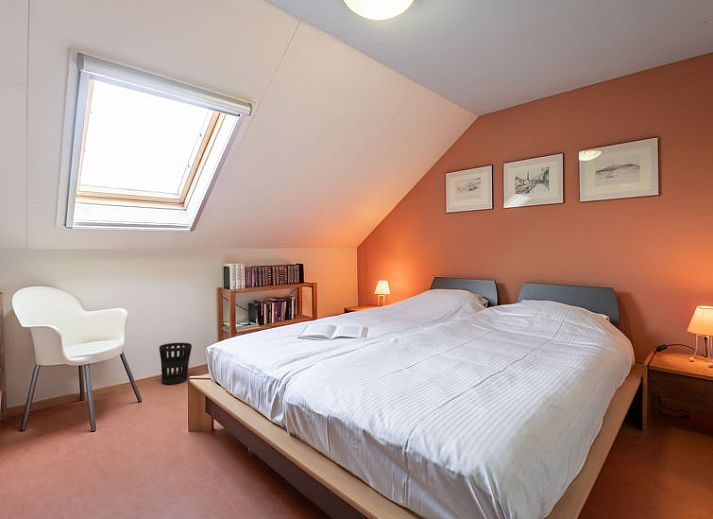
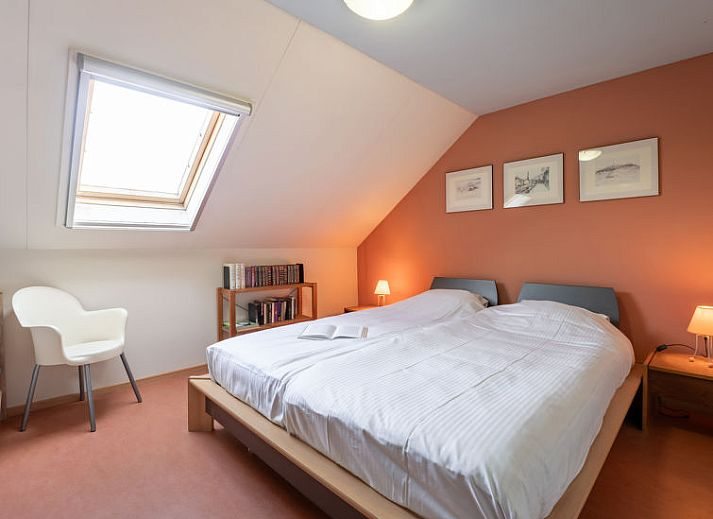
- wastebasket (175, 362)
